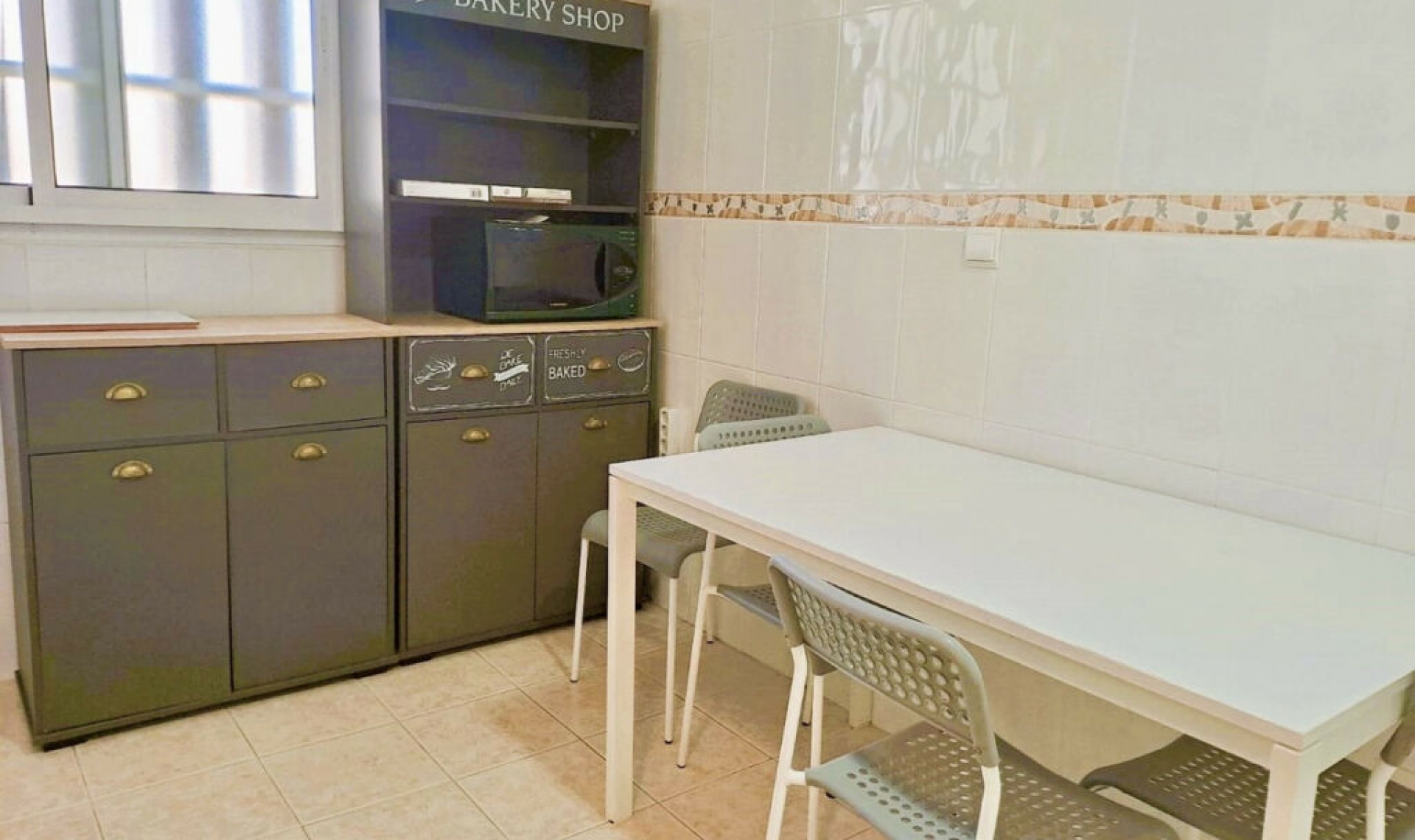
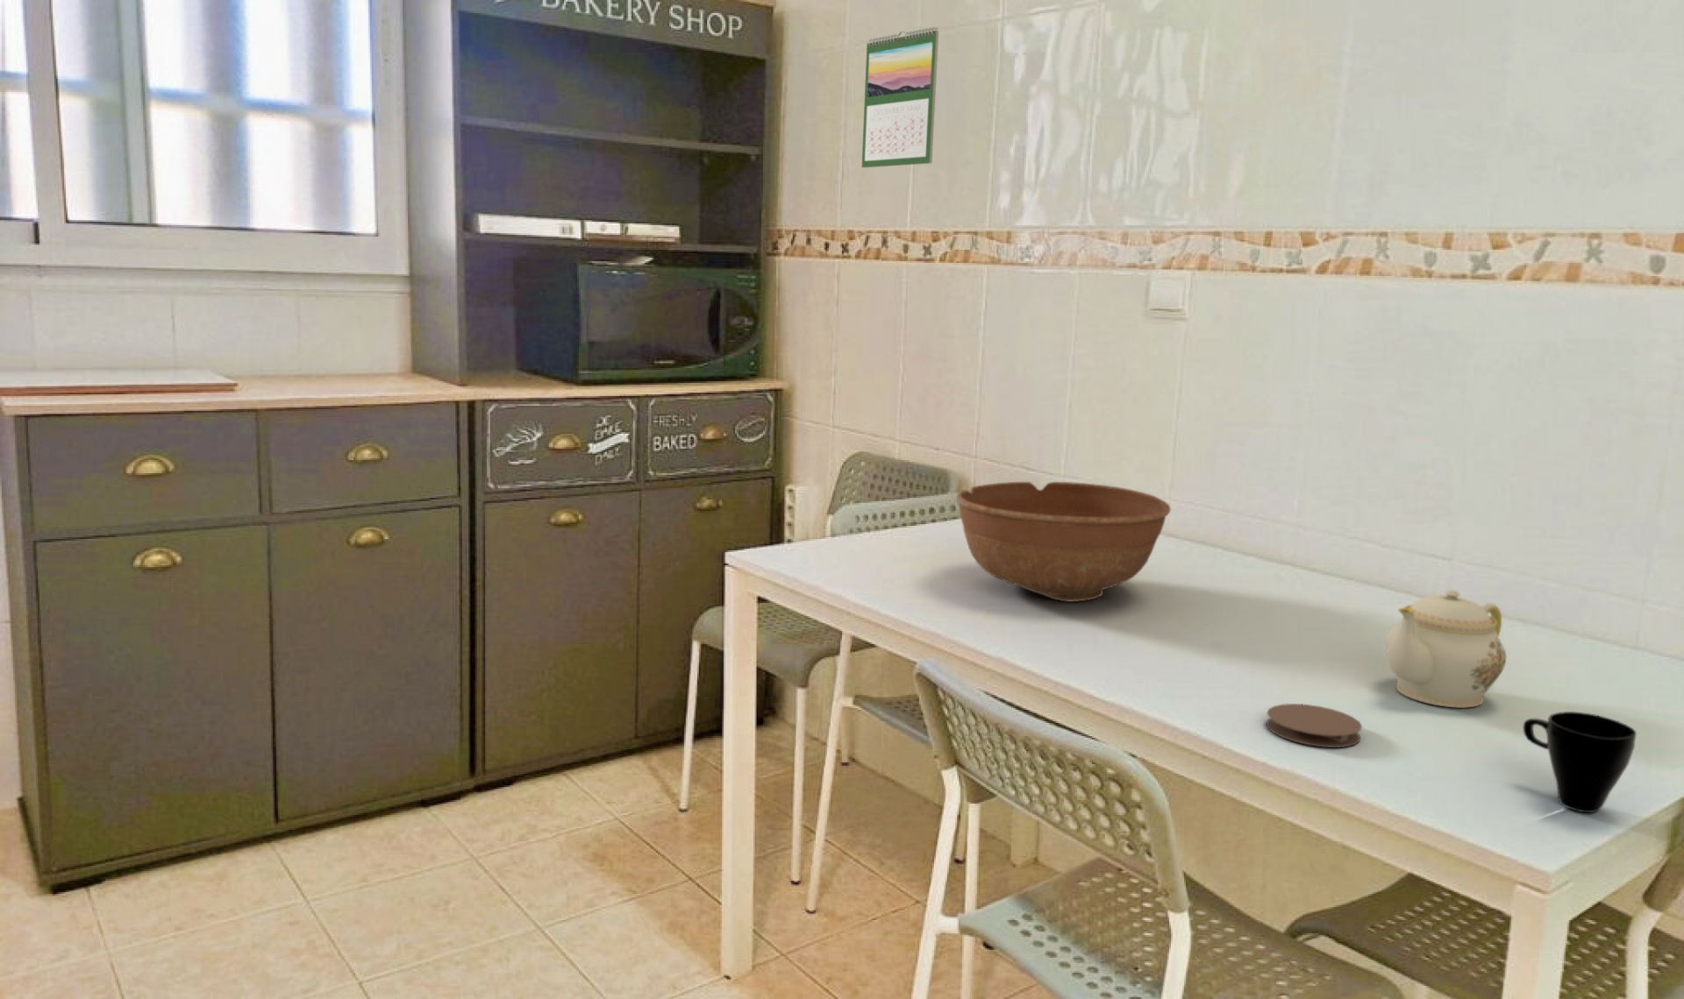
+ bowl (1058, 544)
+ cup (1572, 760)
+ calendar (899, 99)
+ teapot (1448, 642)
+ coaster (1313, 724)
